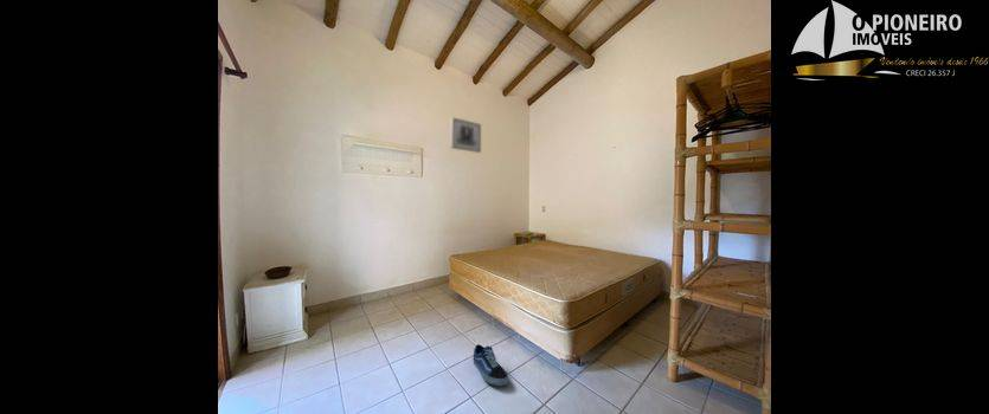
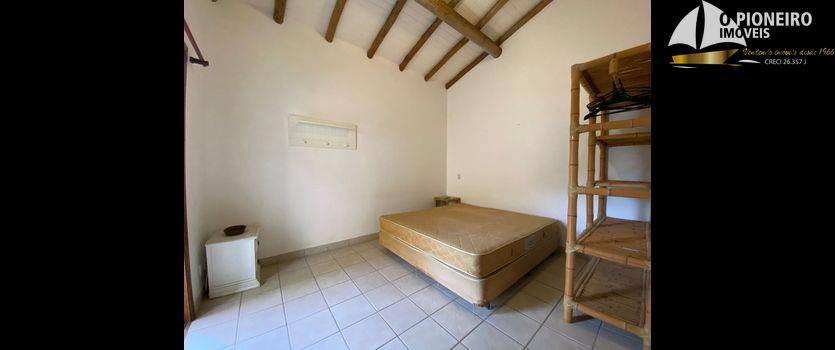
- wall art (465, 135)
- shoe (488, 361)
